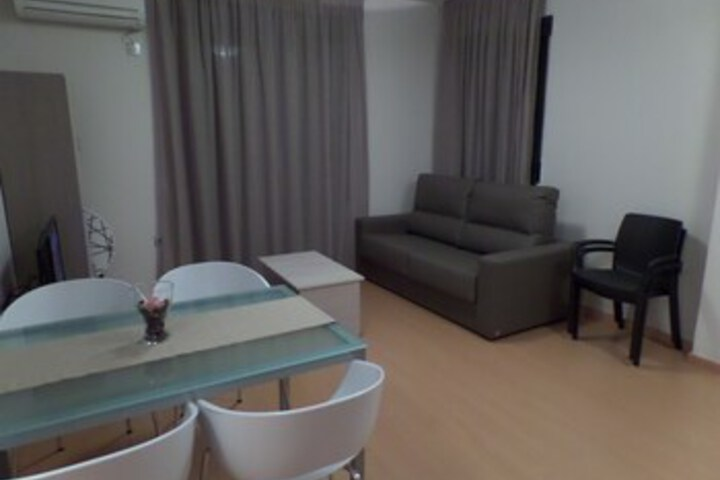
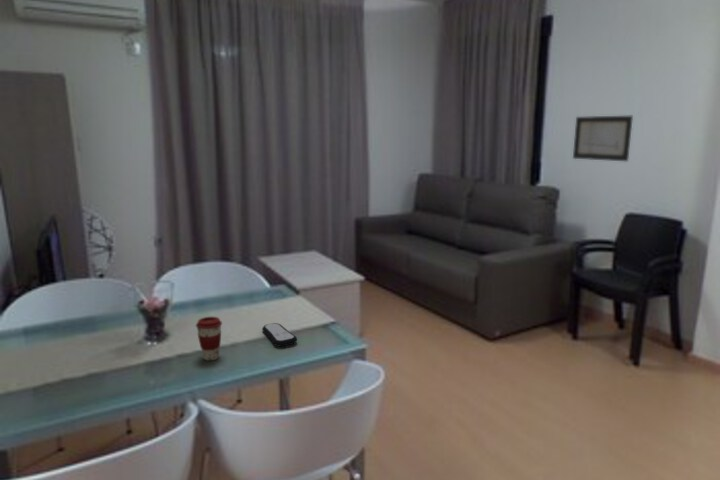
+ wall art (601, 138)
+ remote control (278, 333)
+ coffee cup (210, 338)
